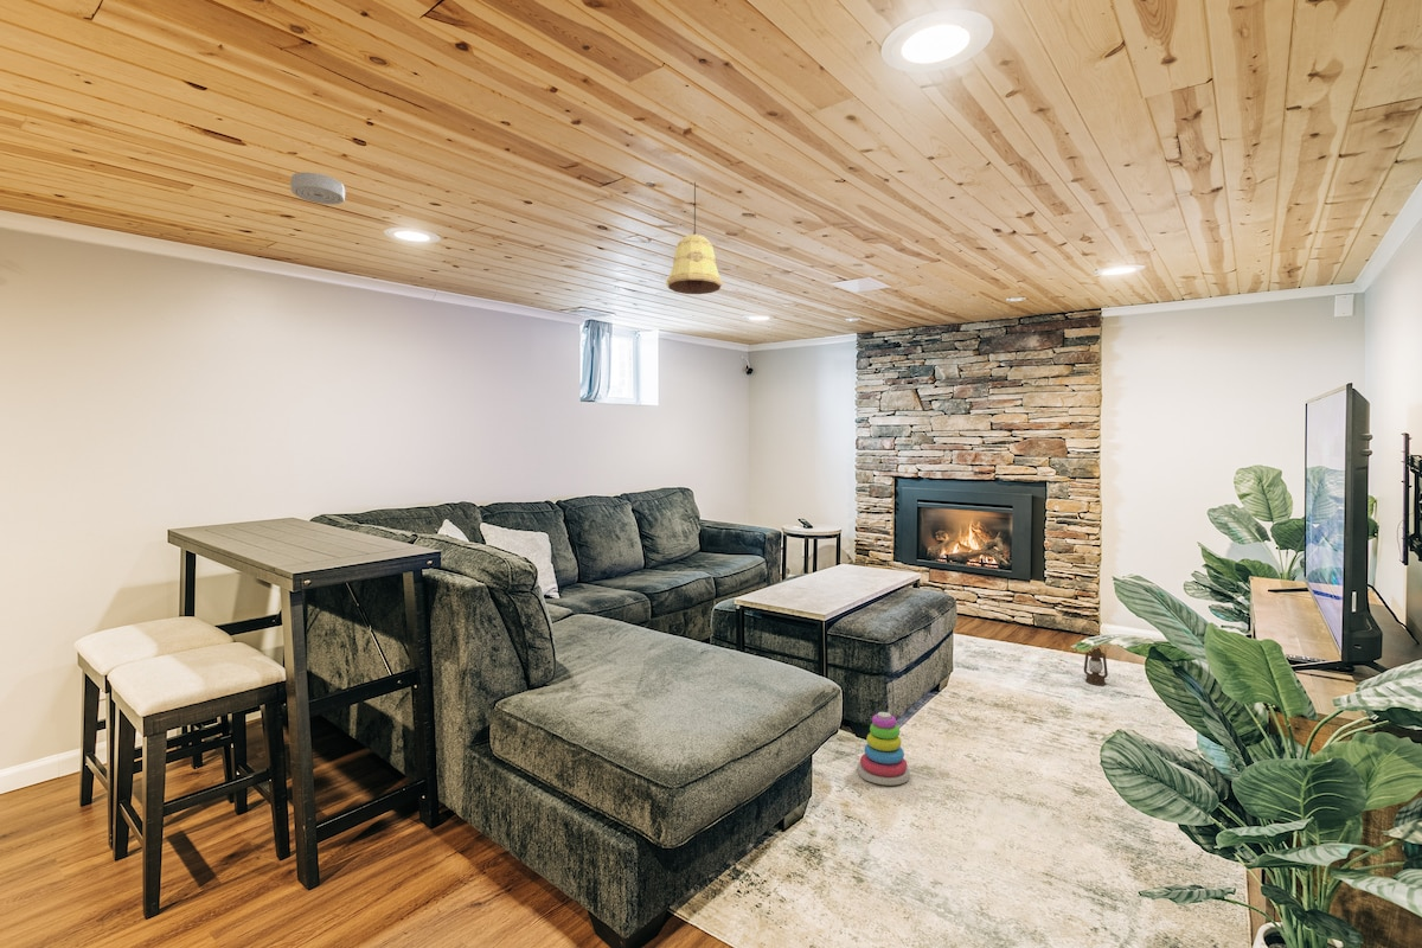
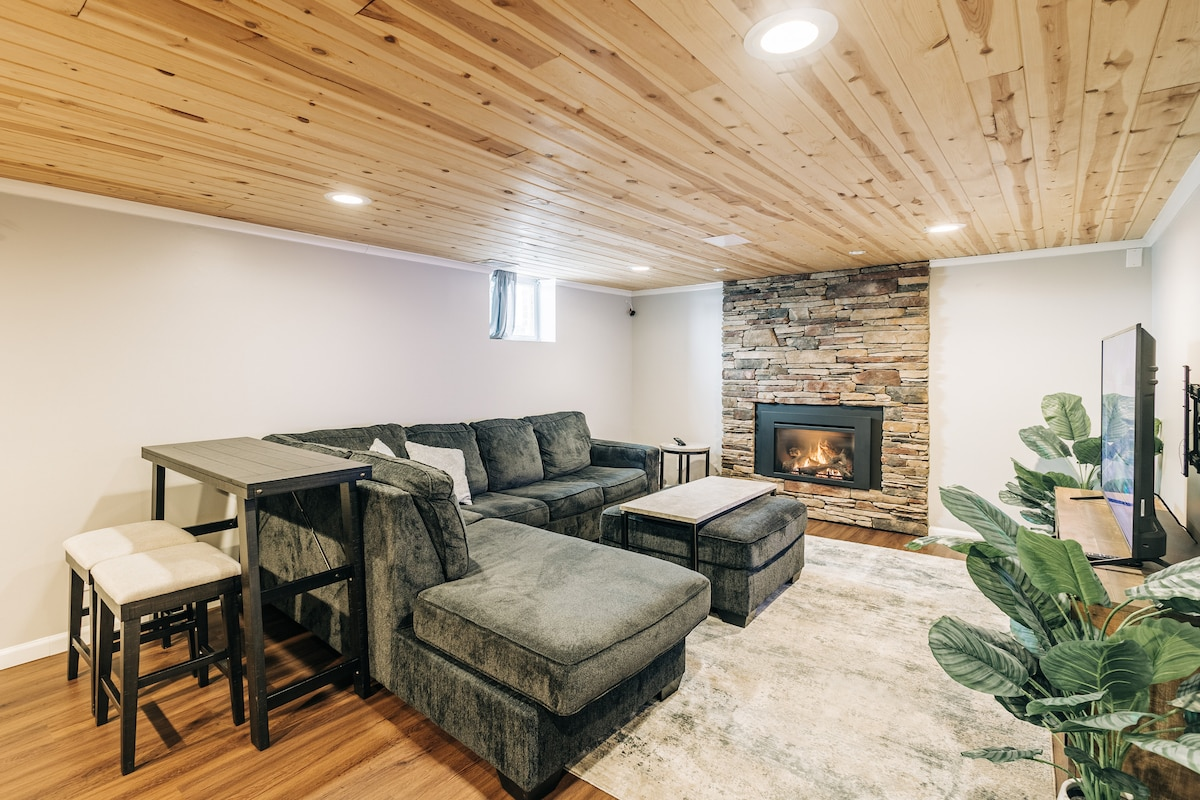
- lantern (1095, 655)
- smoke detector (318, 188)
- pendant light (694, 237)
- stacking toy (883, 743)
